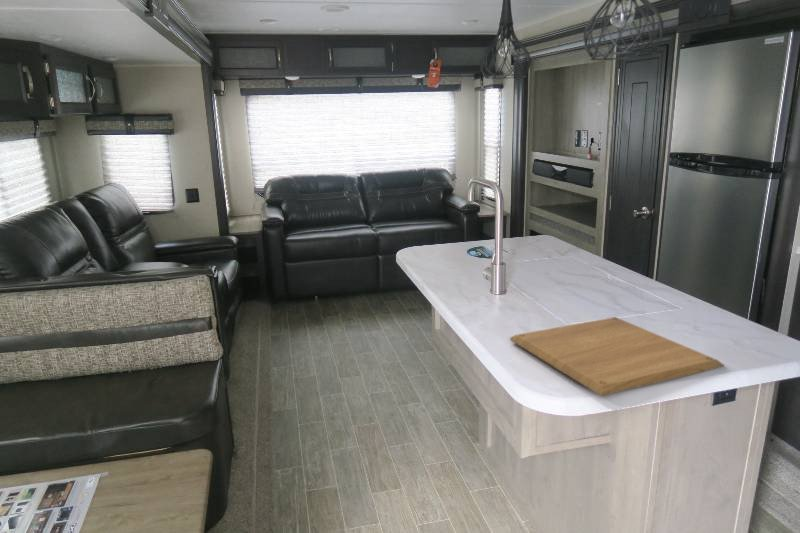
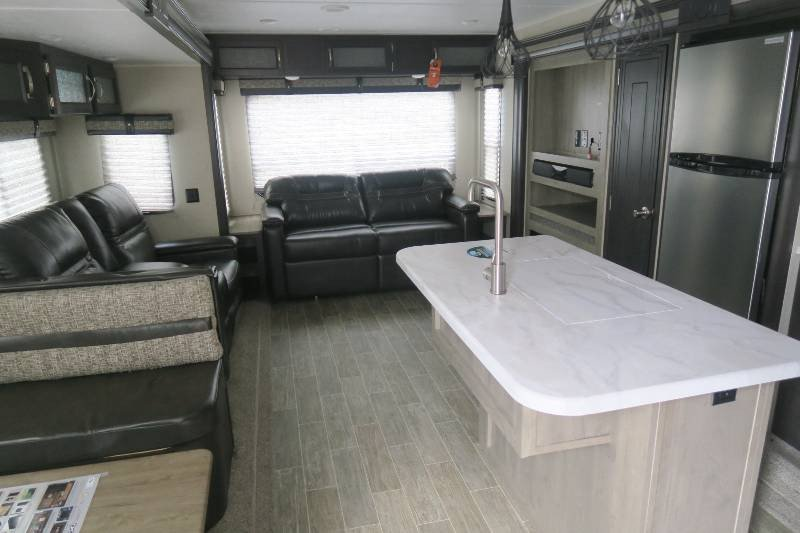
- chopping board (609, 349)
